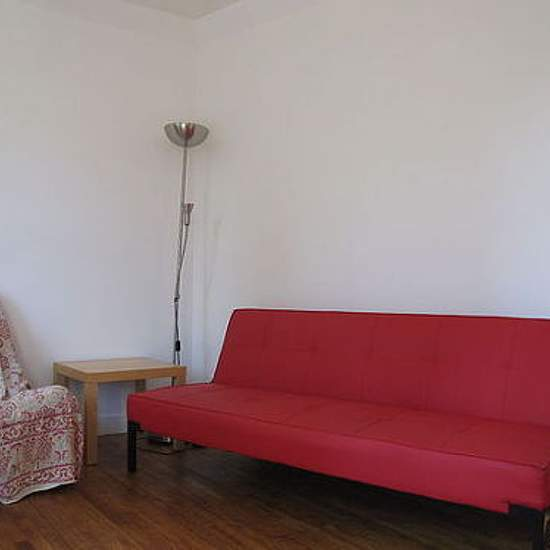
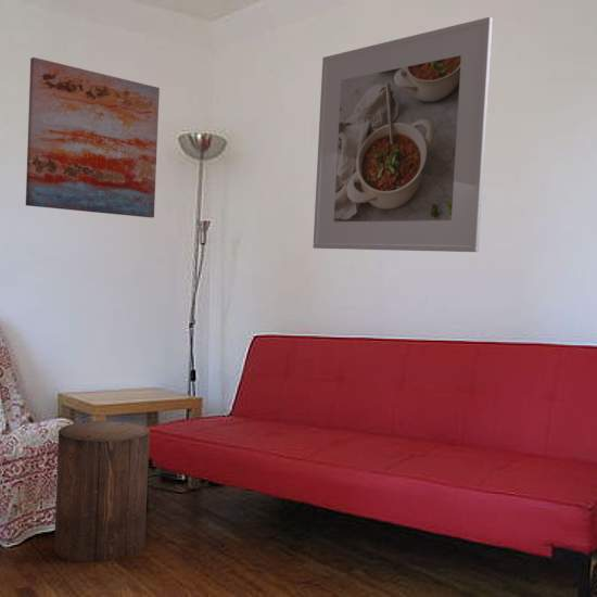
+ stool (102, 488)
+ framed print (393, 145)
+ wall art (96, 142)
